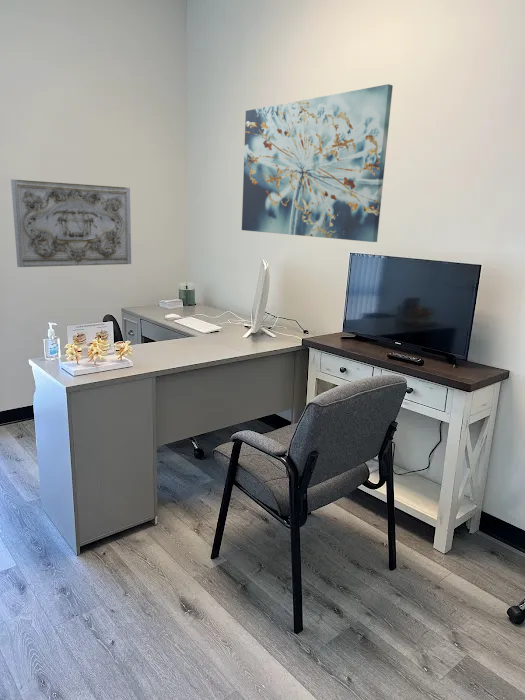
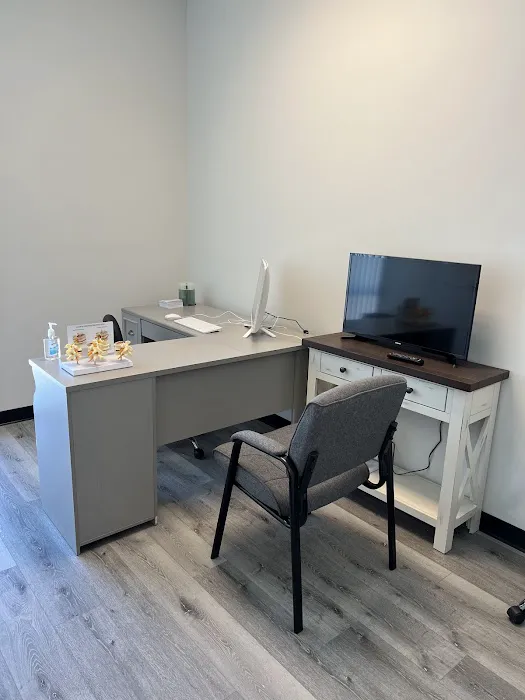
- relief panel (75, 225)
- wall art (304, 169)
